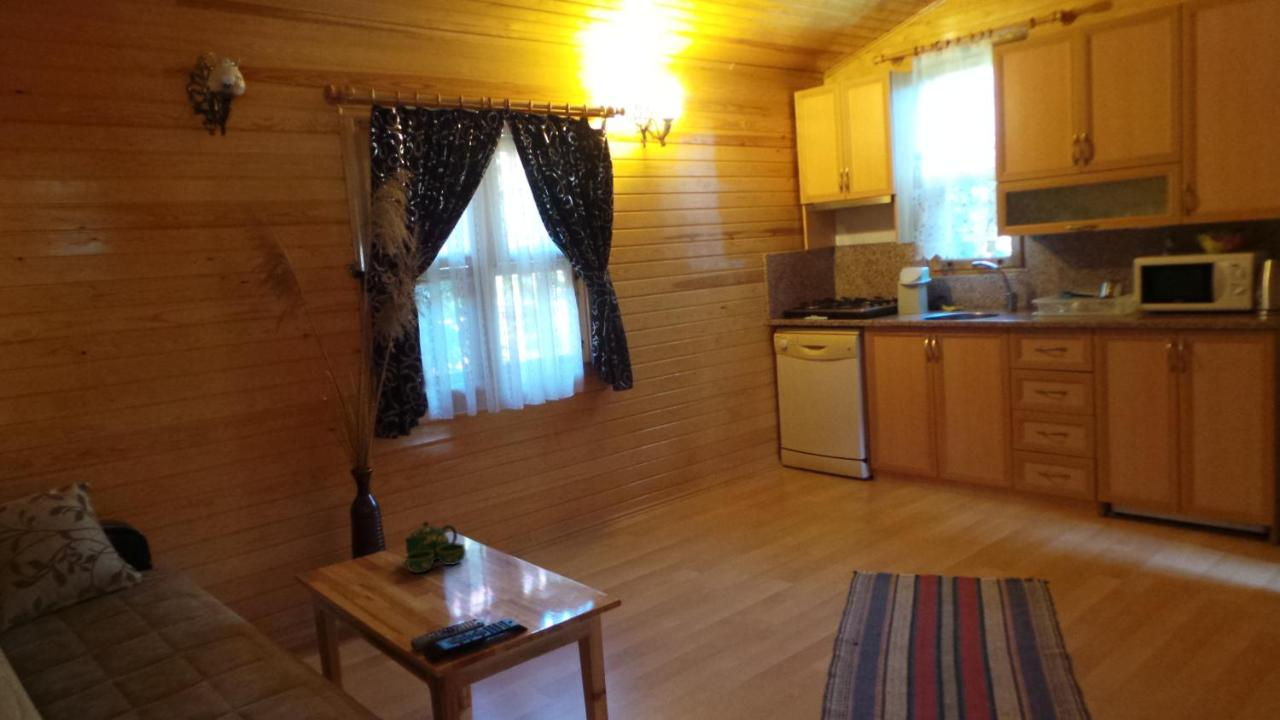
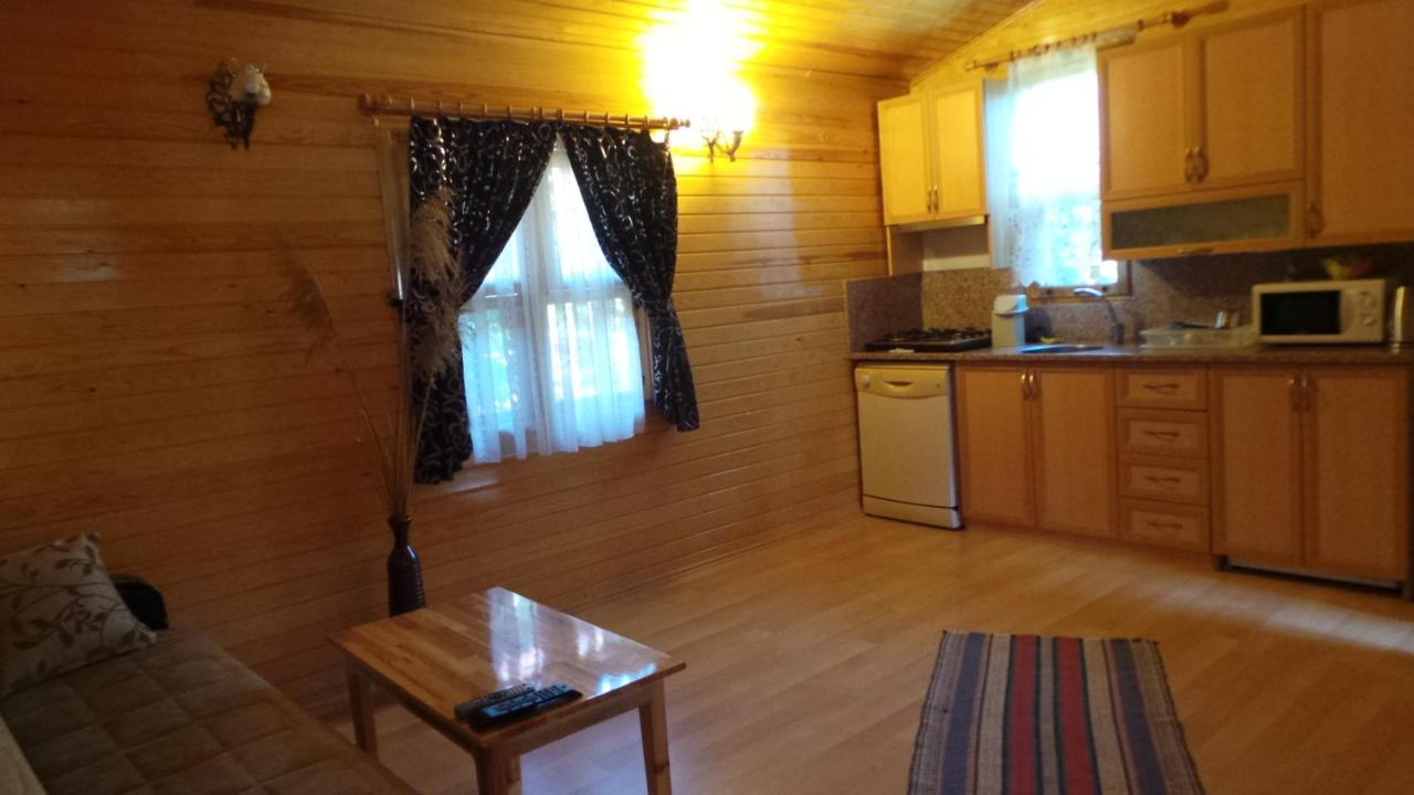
- tea set (432, 542)
